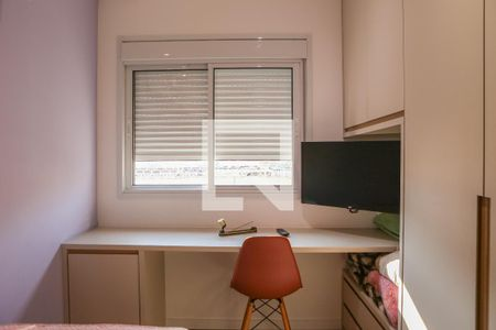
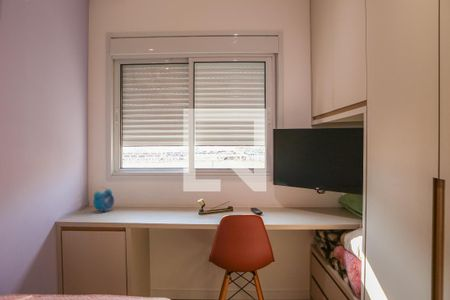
+ alarm clock (104, 199)
